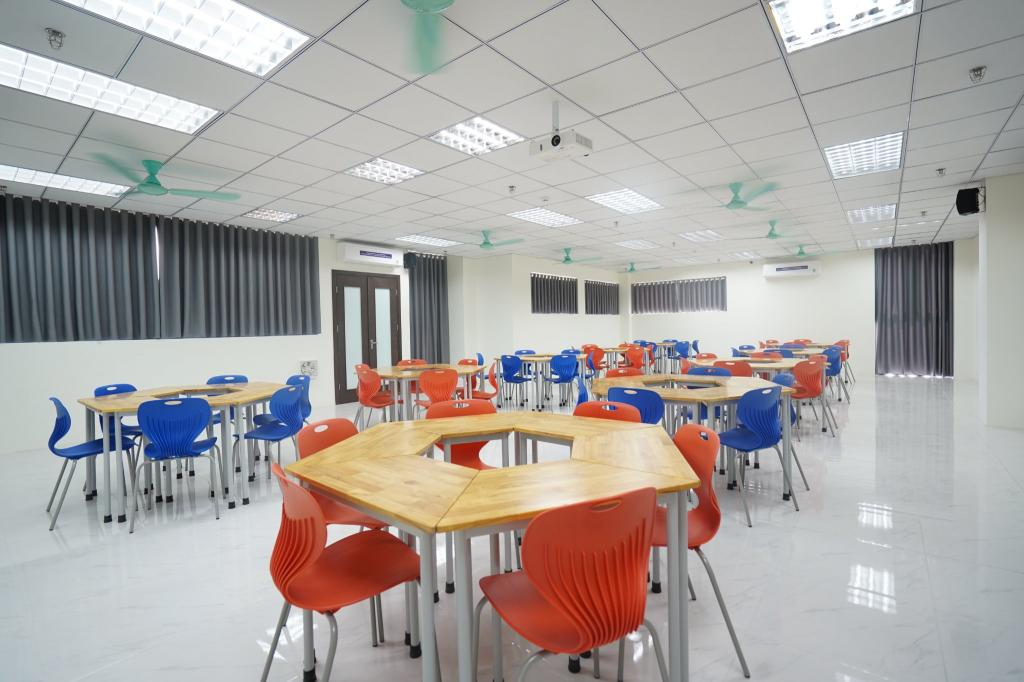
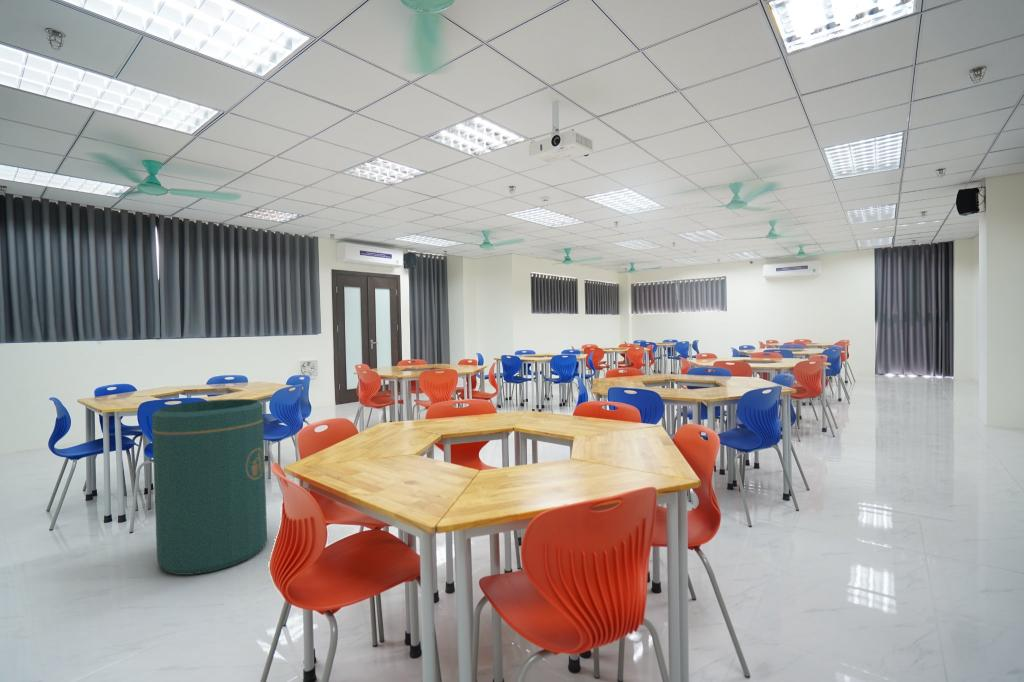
+ trash can (212, 479)
